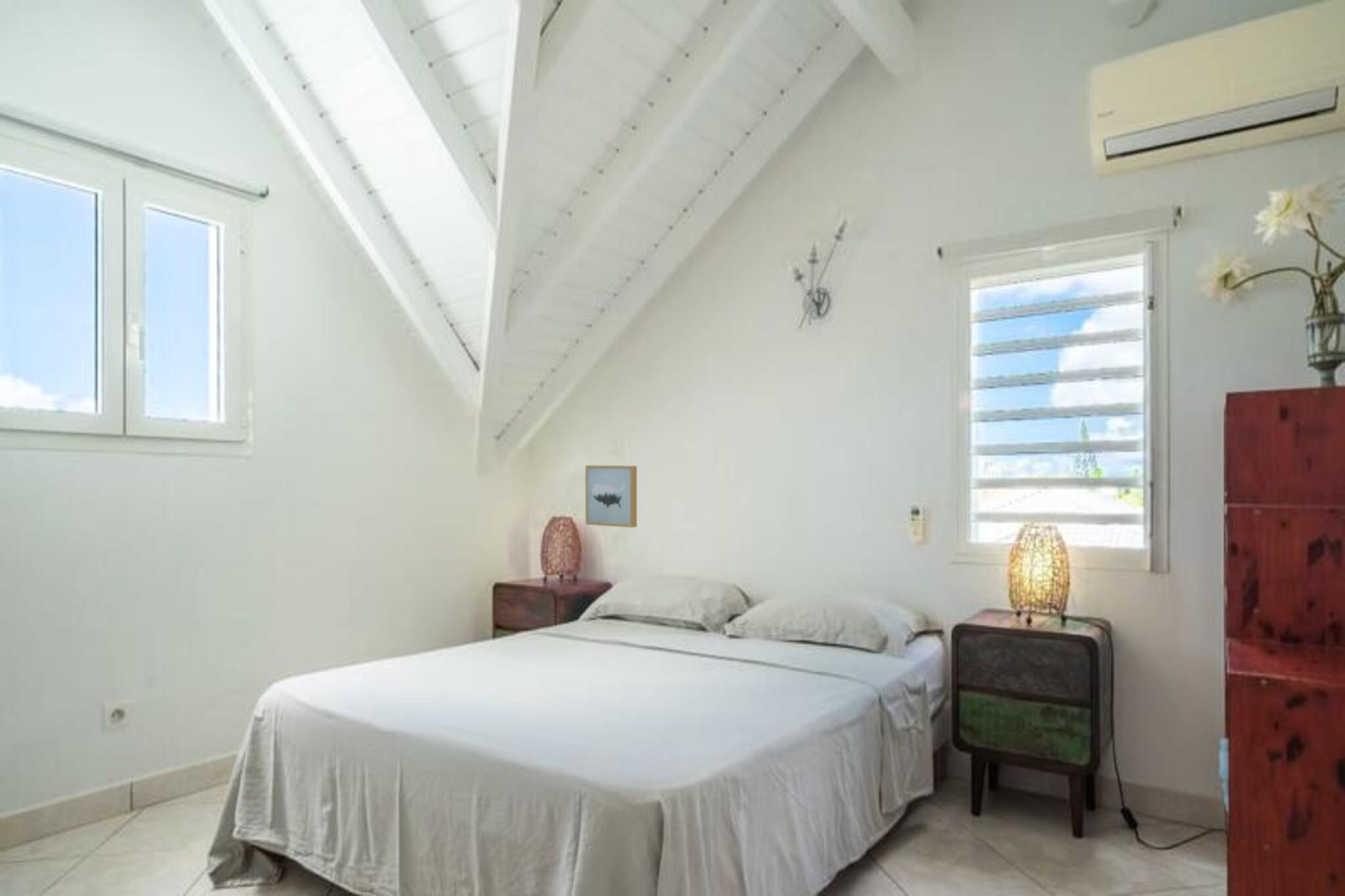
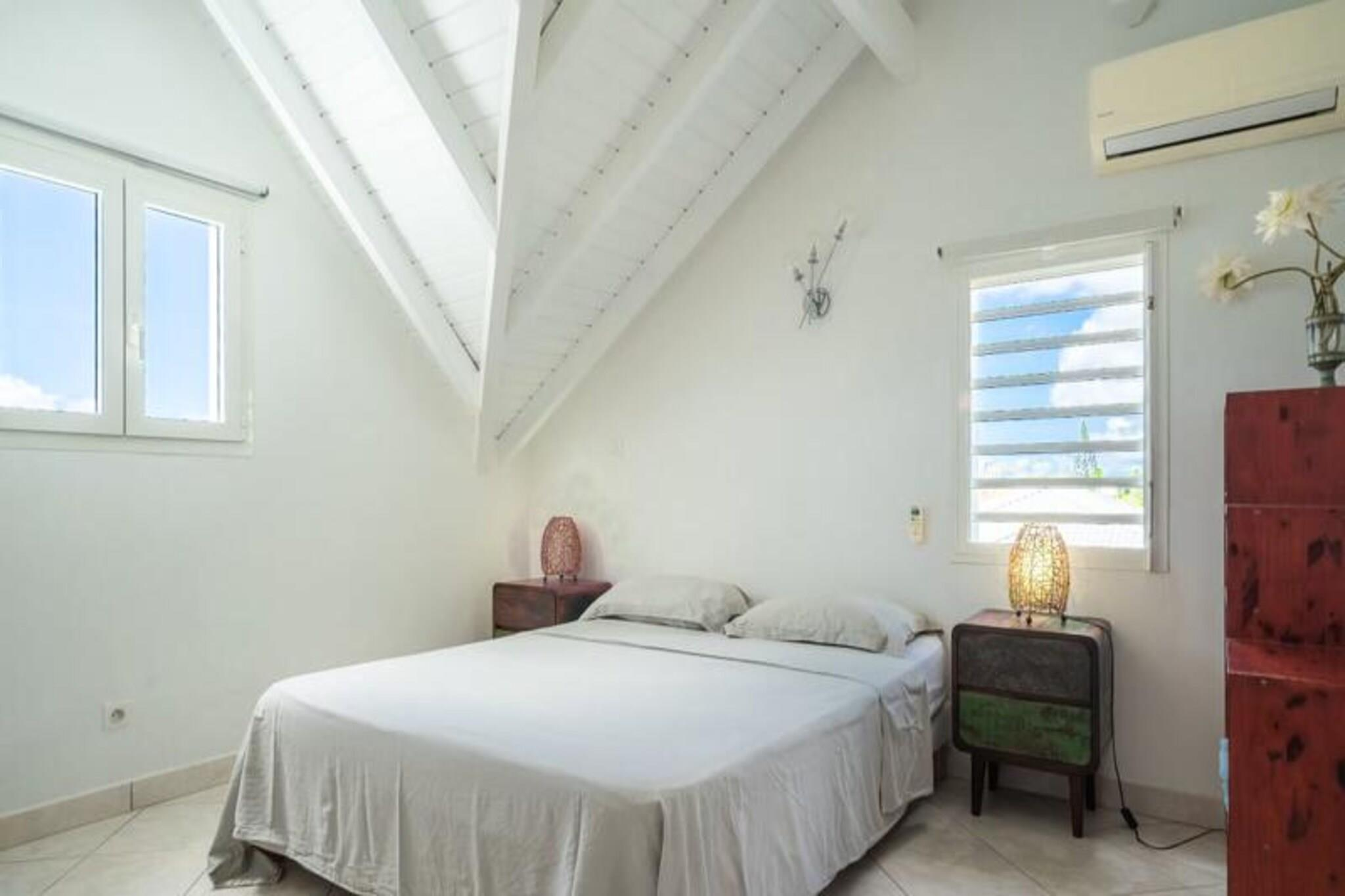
- wall art (610, 496)
